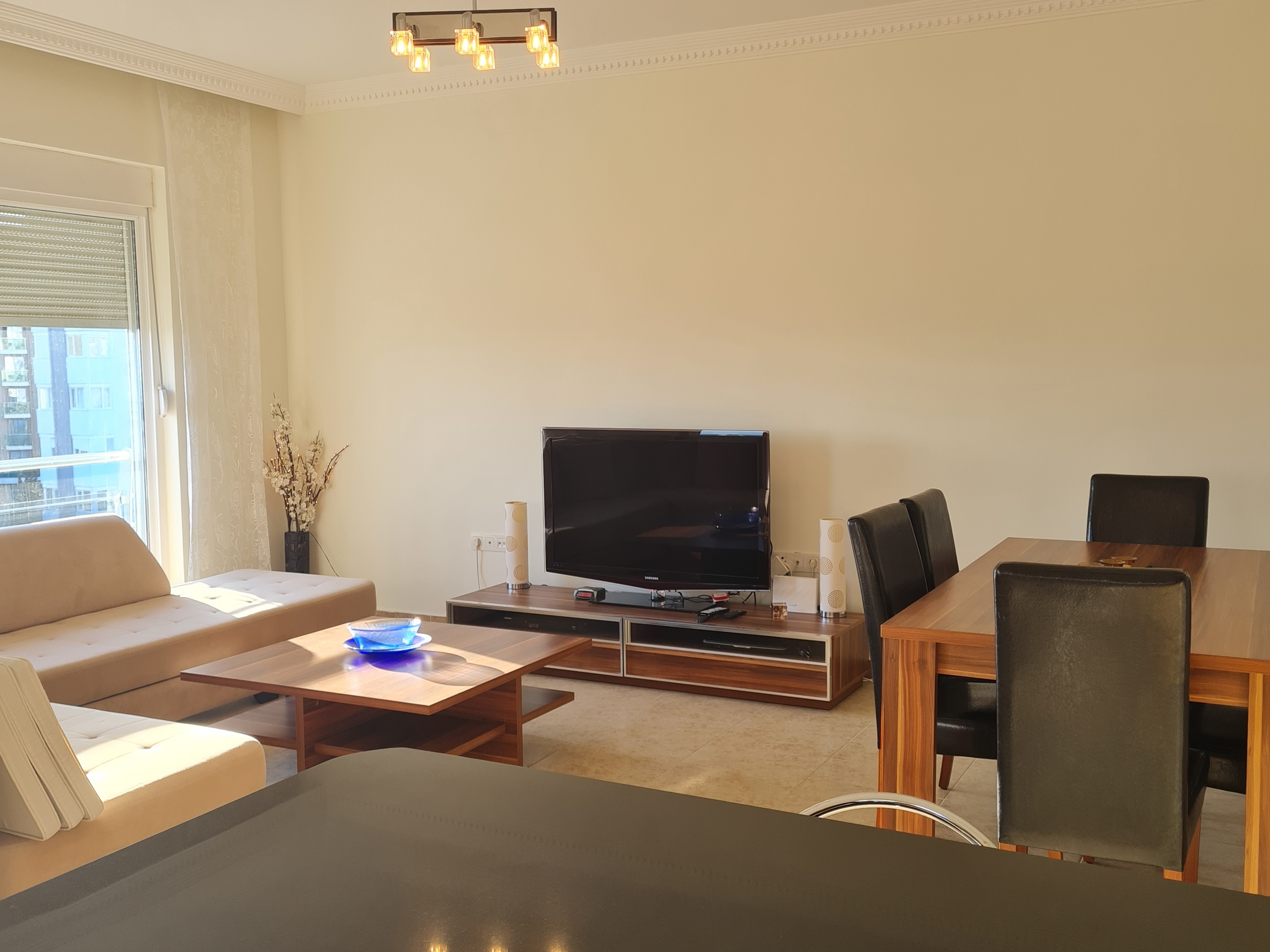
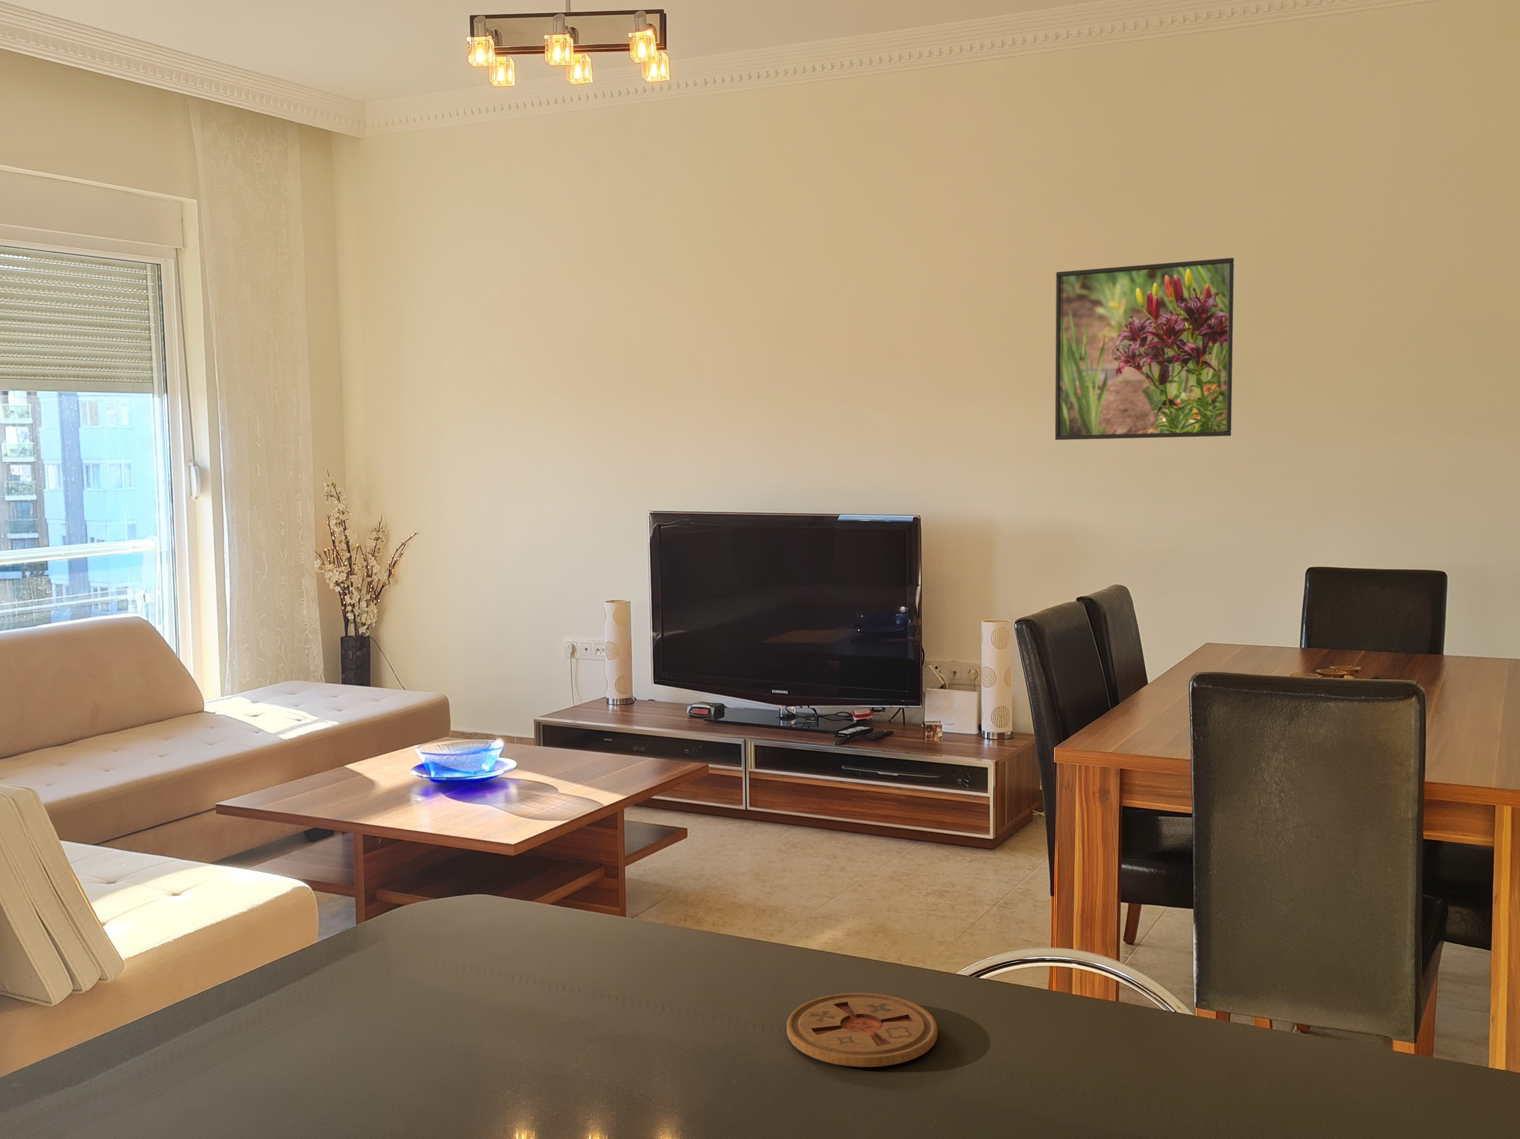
+ coaster (862, 1028)
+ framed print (1141, 352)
